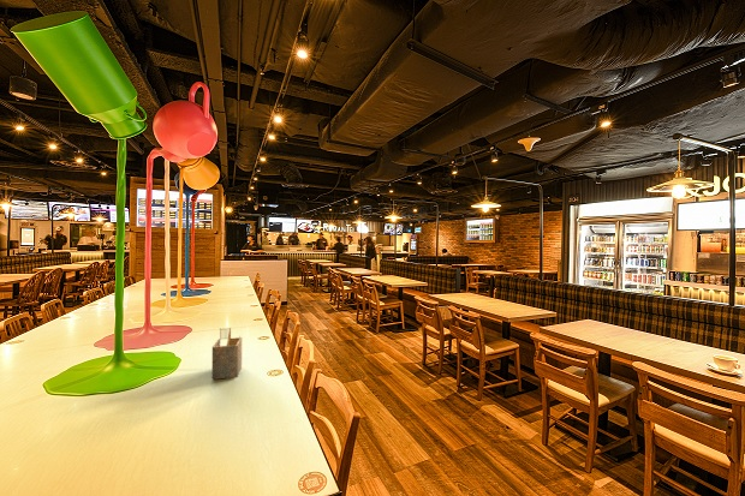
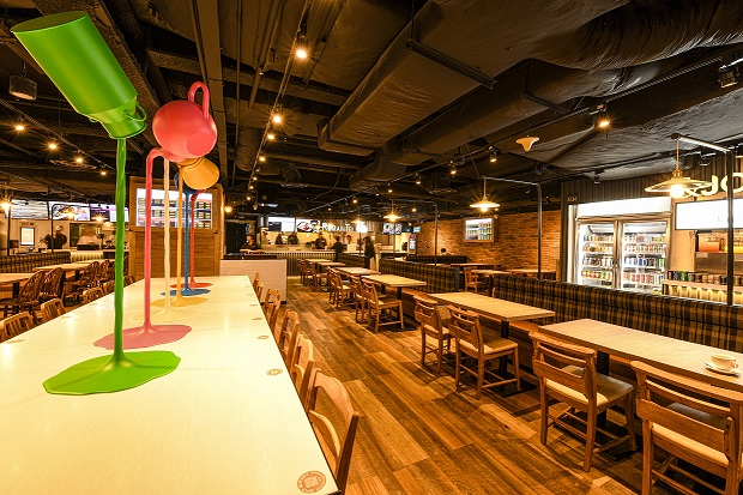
- napkin holder (227, 351)
